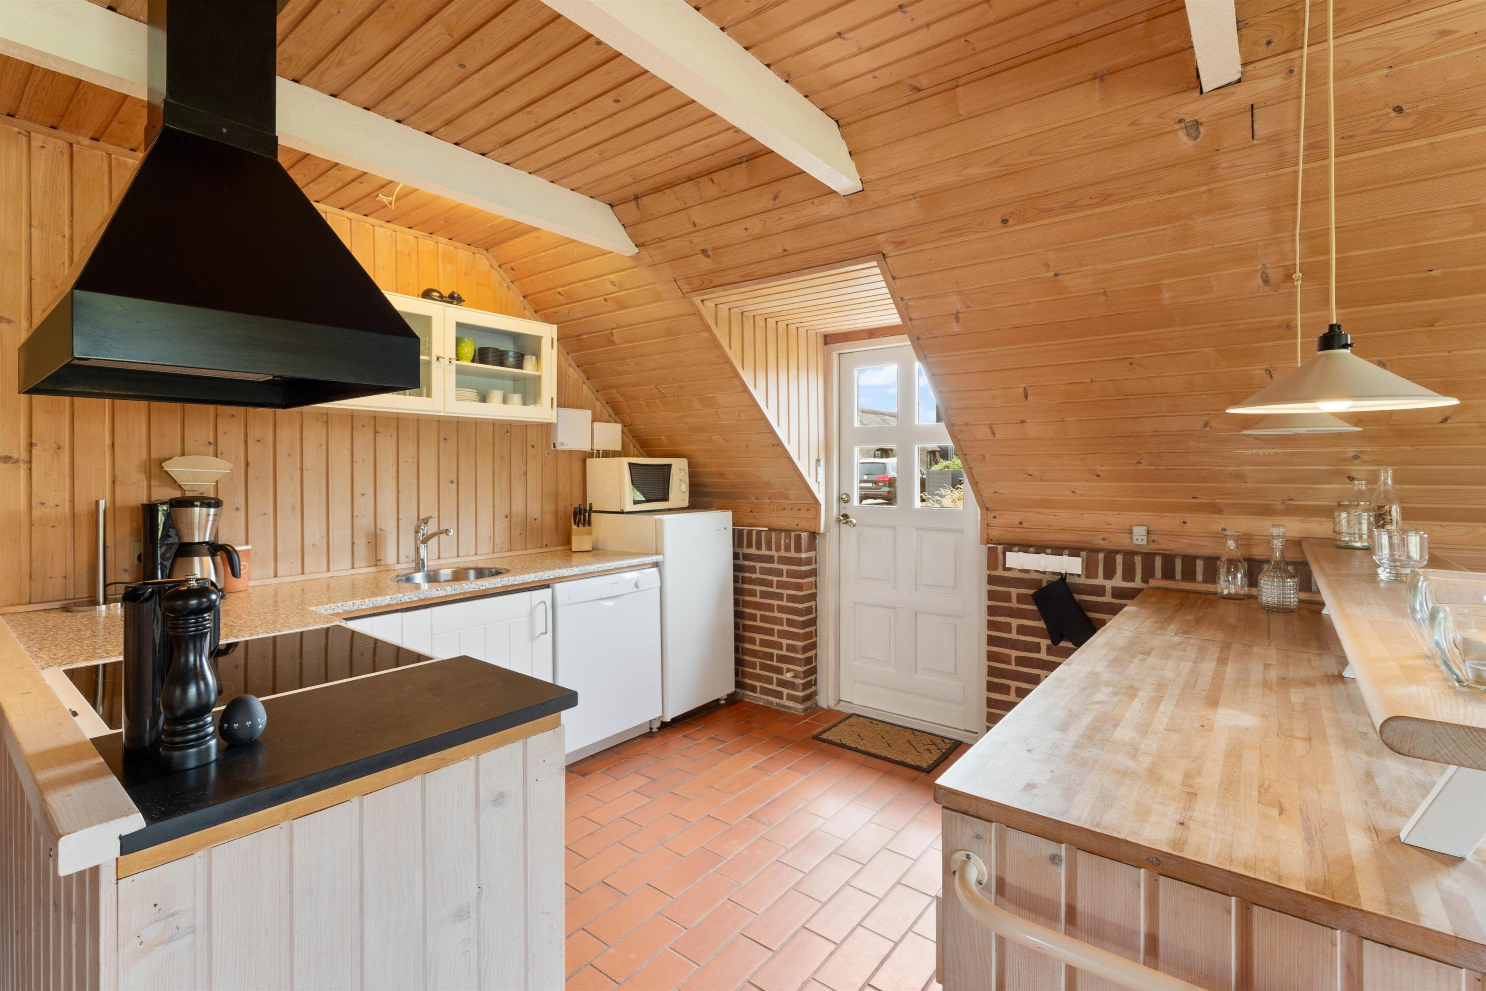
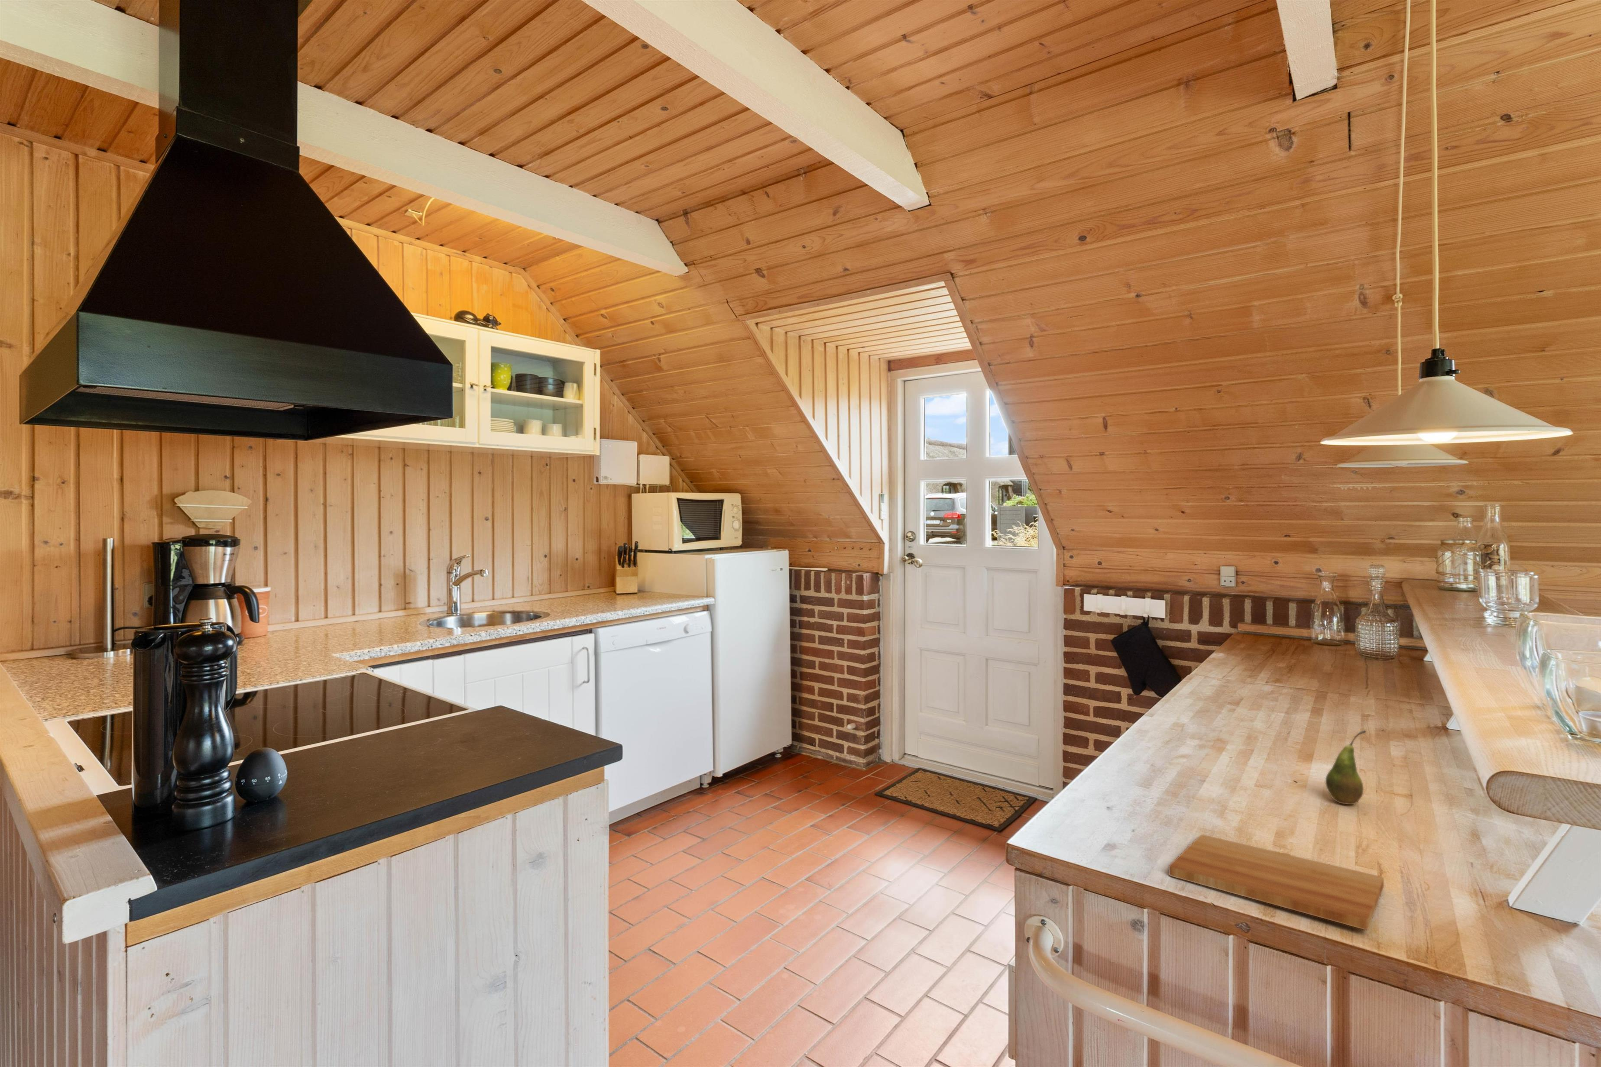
+ cutting board (1273, 876)
+ fruit (1344, 765)
